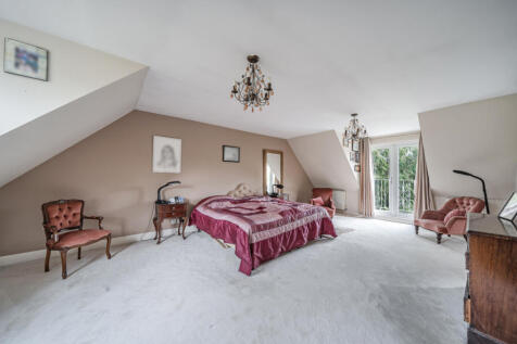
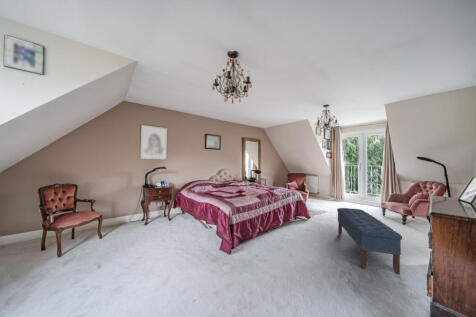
+ bench (362, 233)
